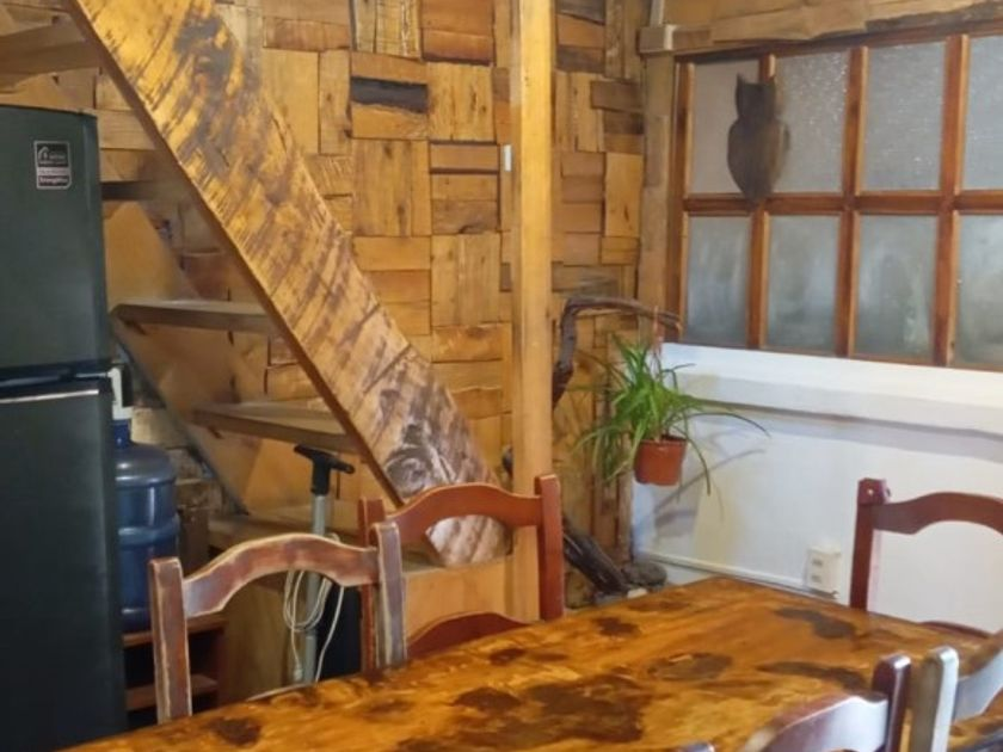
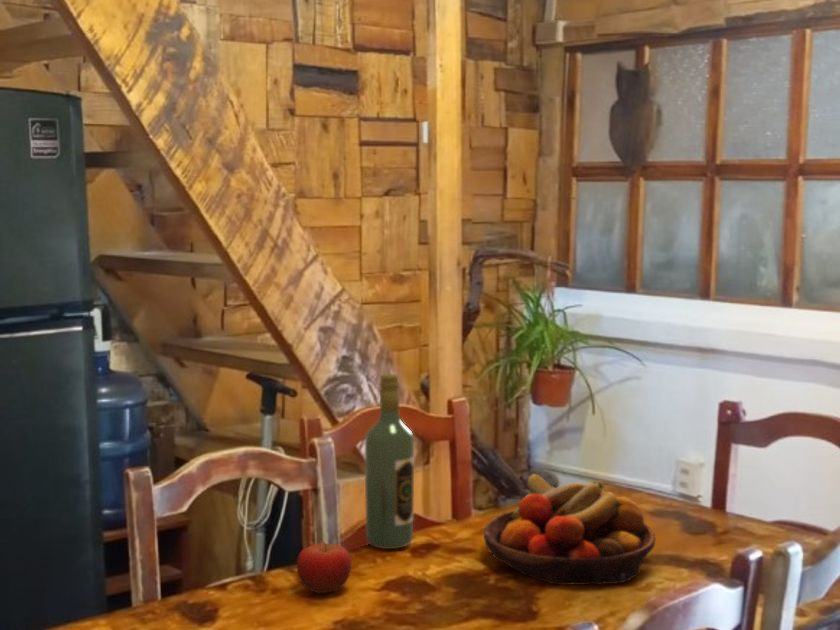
+ fruit bowl (567, 523)
+ fruit (324, 563)
+ wine bottle (389, 459)
